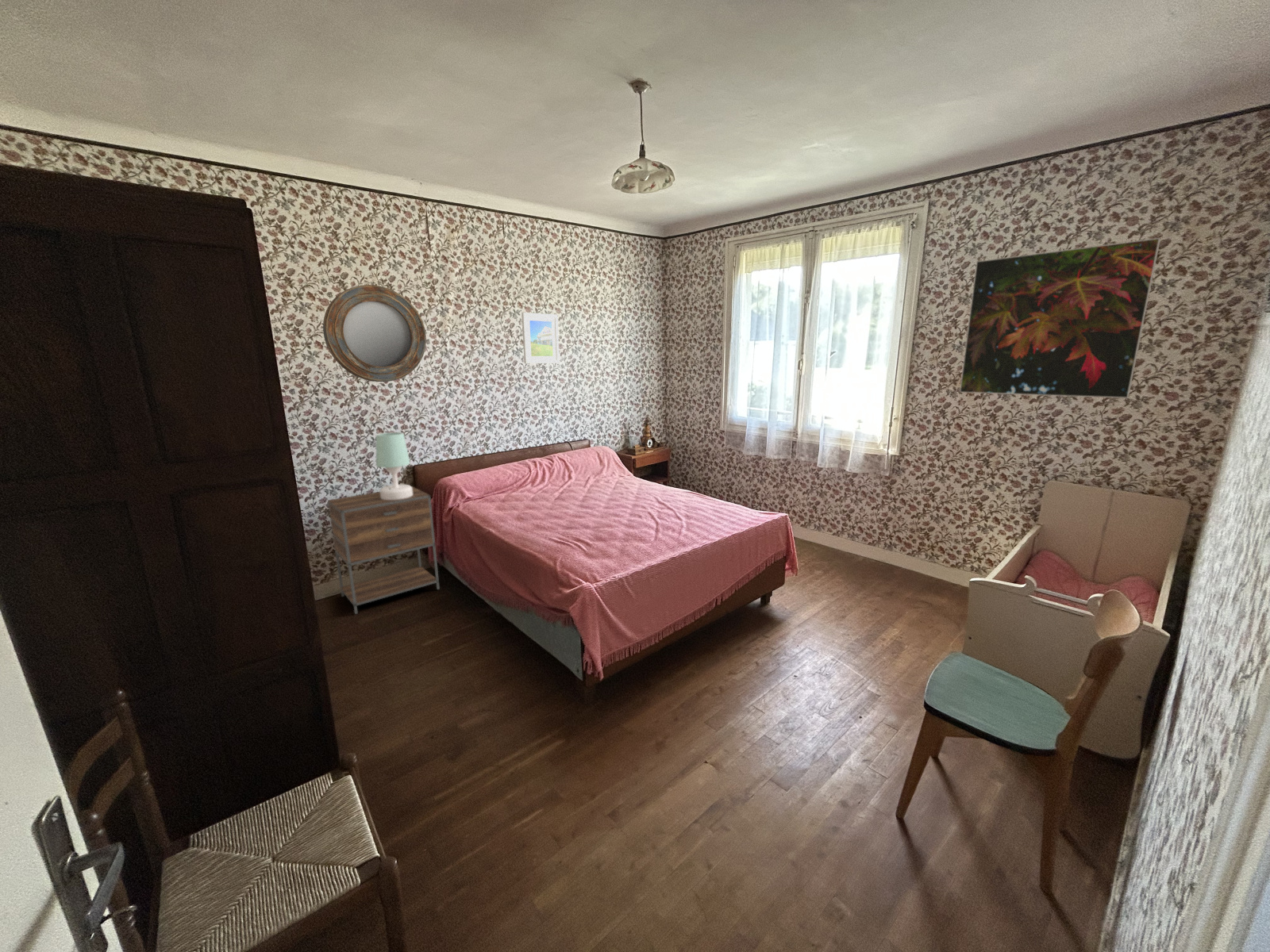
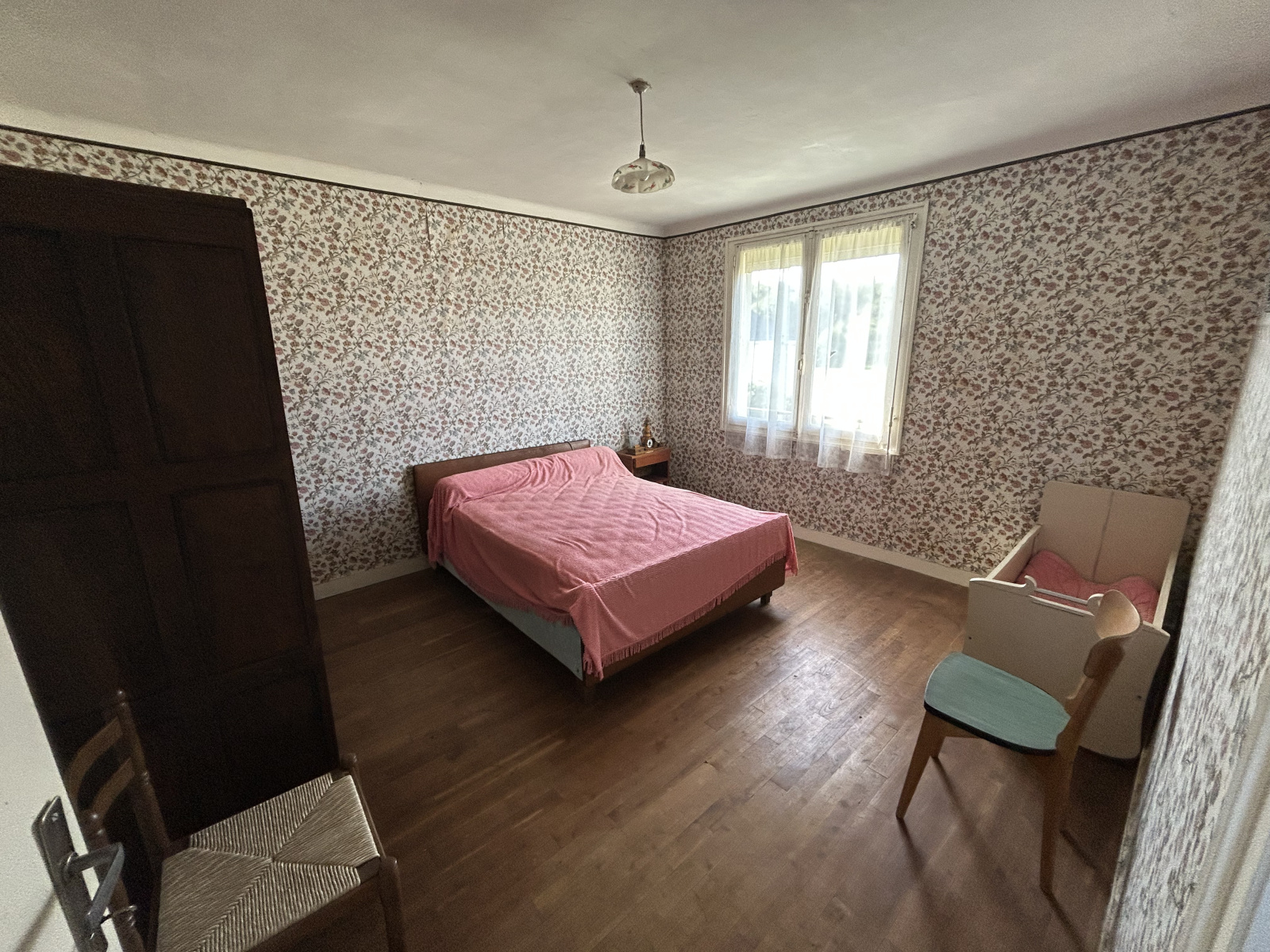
- table lamp (393, 465)
- home mirror (377, 334)
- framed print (1047, 324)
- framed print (541, 339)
- nightstand (386, 547)
